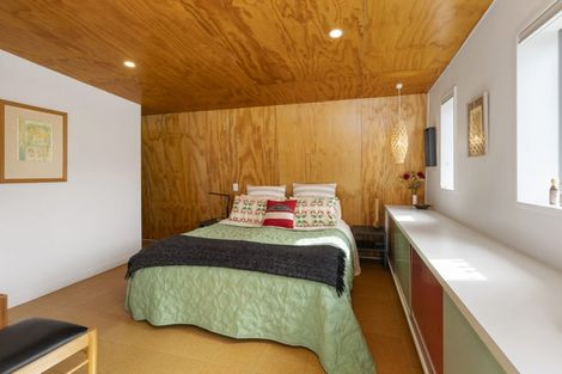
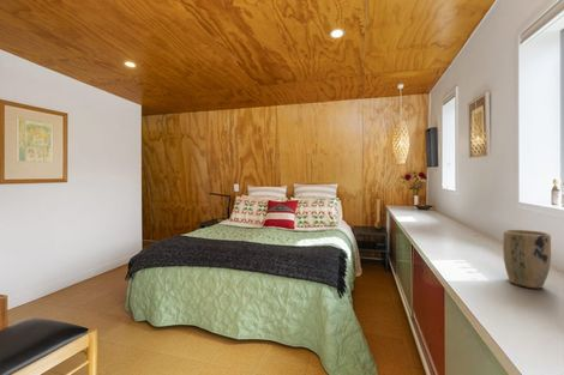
+ plant pot (526, 258)
